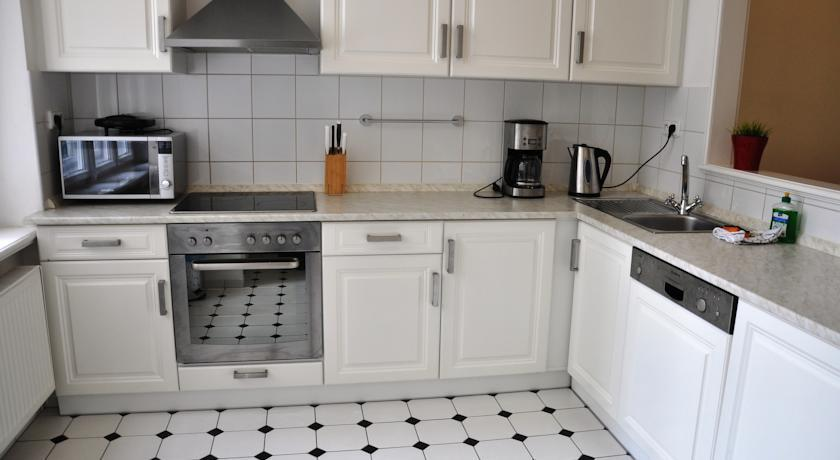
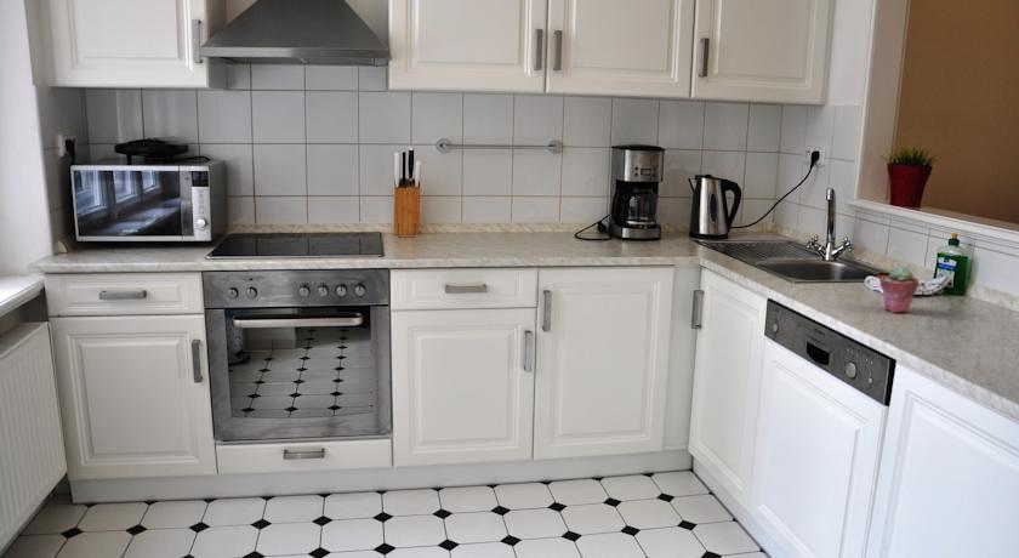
+ potted succulent (898, 287)
